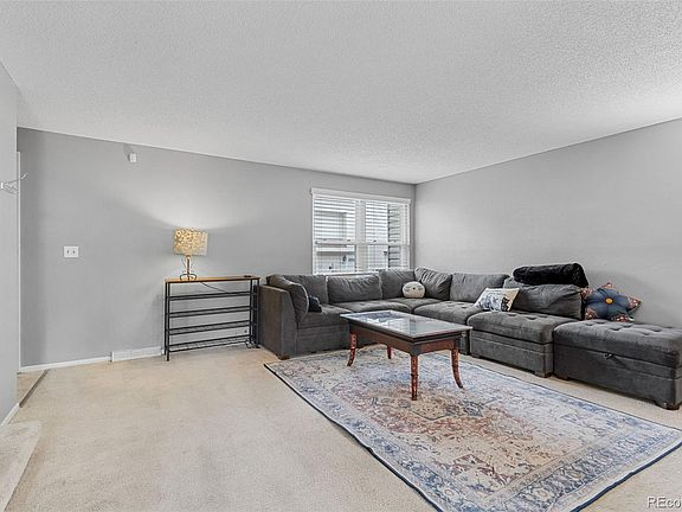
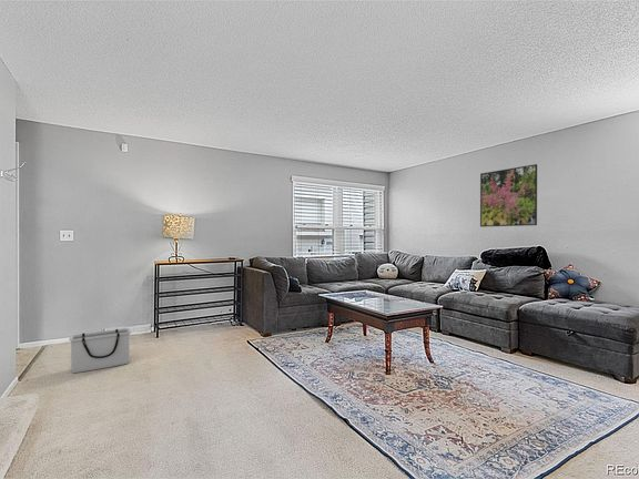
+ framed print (506, 197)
+ storage bin (101, 349)
